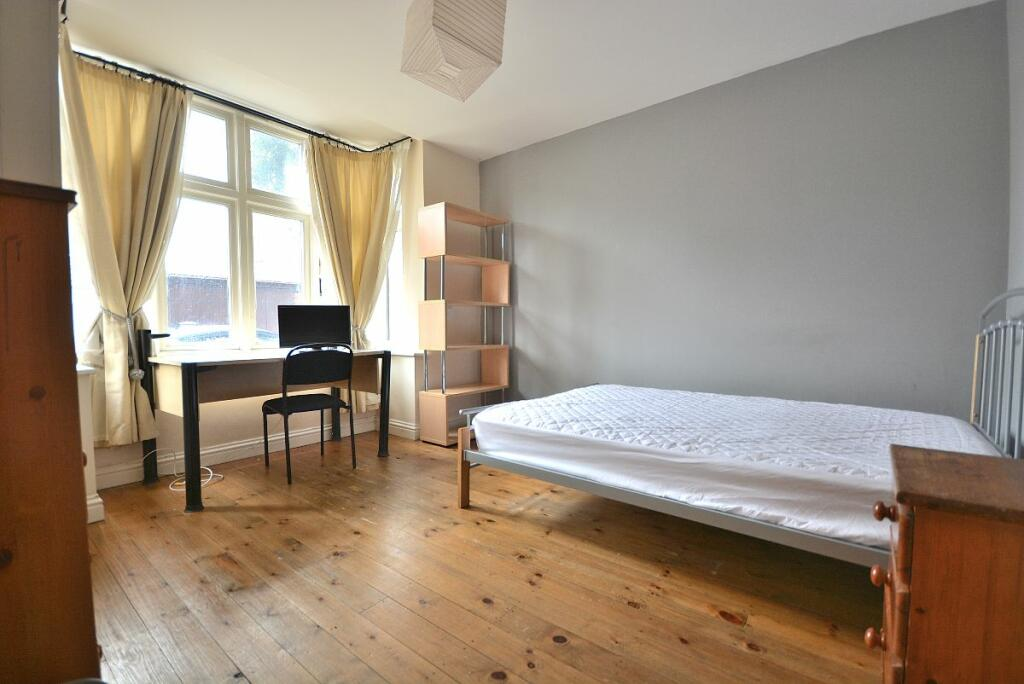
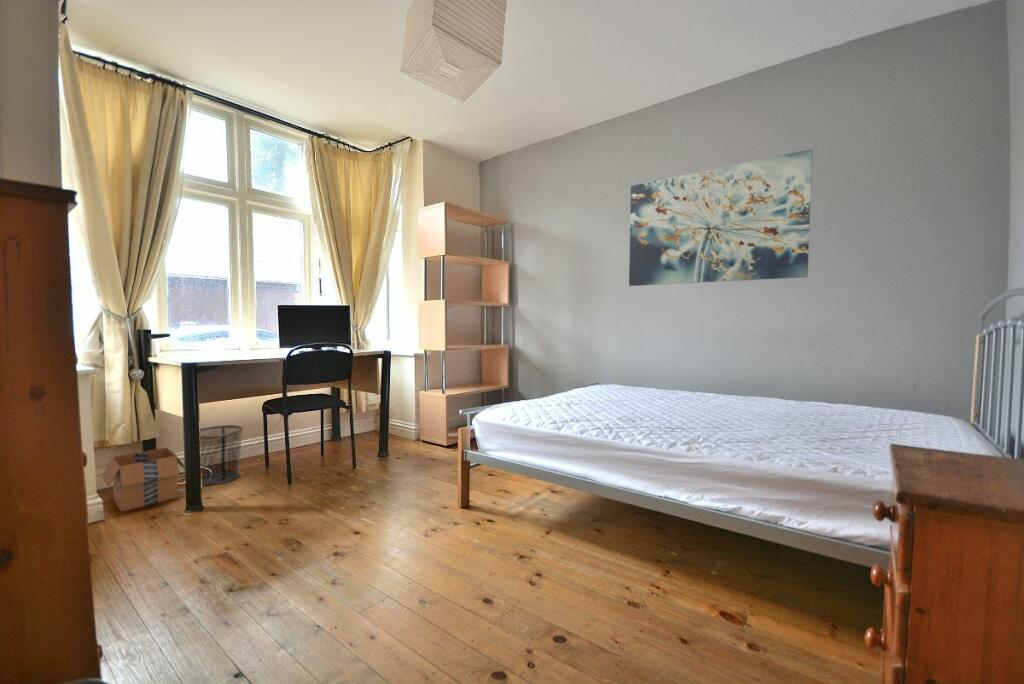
+ waste bin (216, 454)
+ cardboard box (145, 477)
+ wall art (709, 226)
